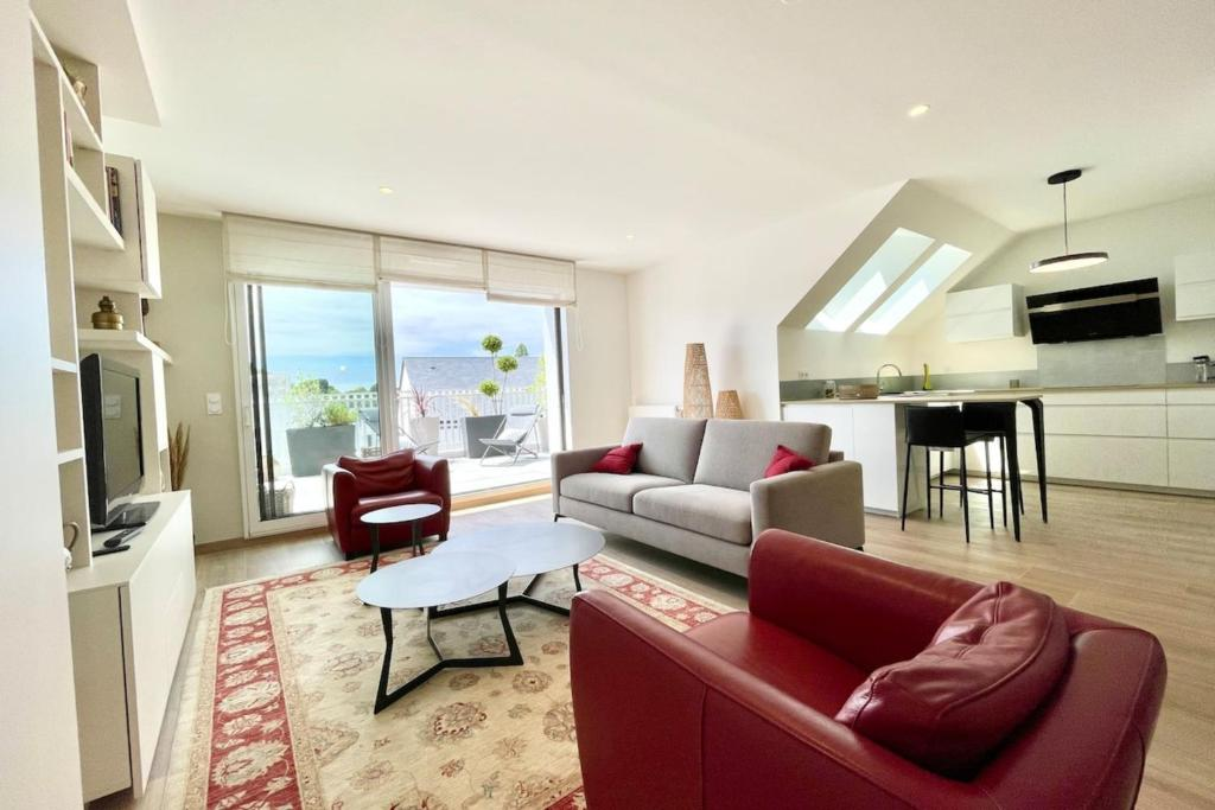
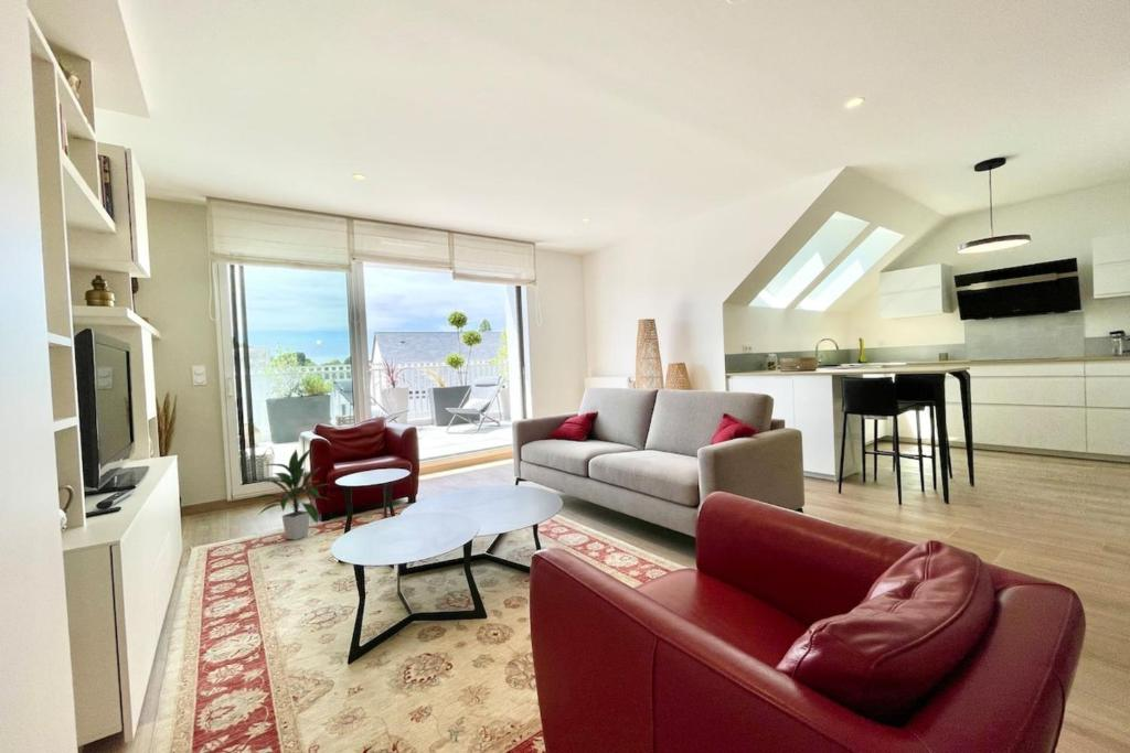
+ indoor plant (295, 494)
